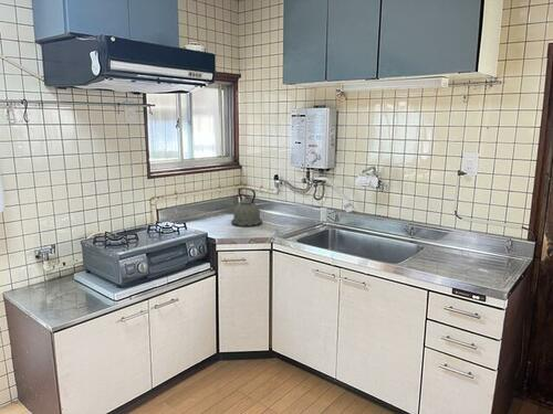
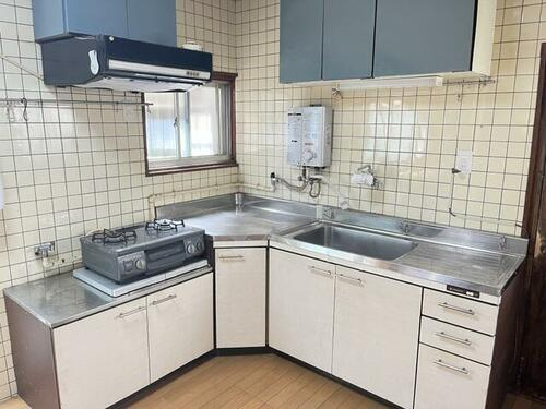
- kettle (244, 205)
